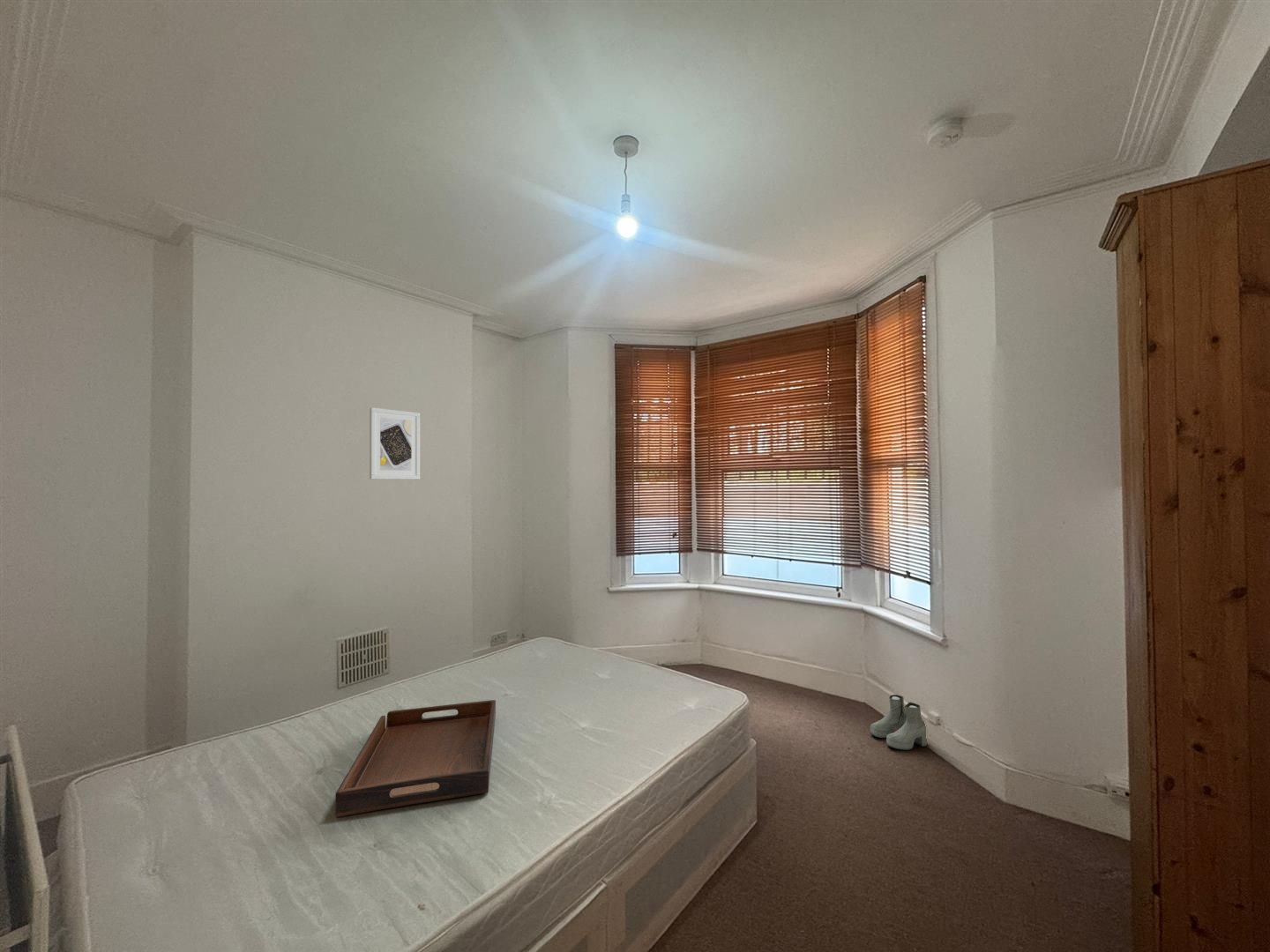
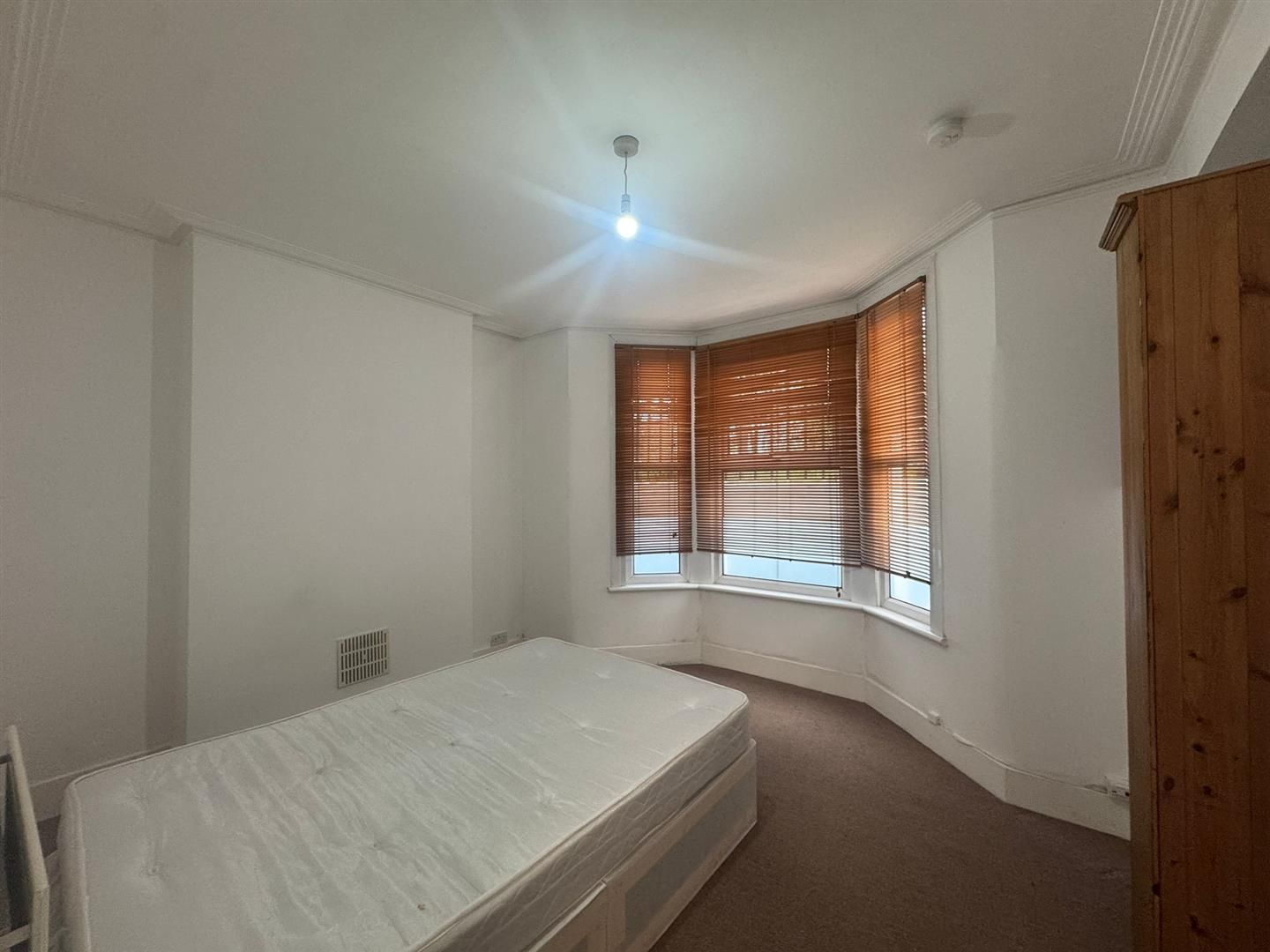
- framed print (395, 444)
- boots (898, 720)
- serving tray (430, 747)
